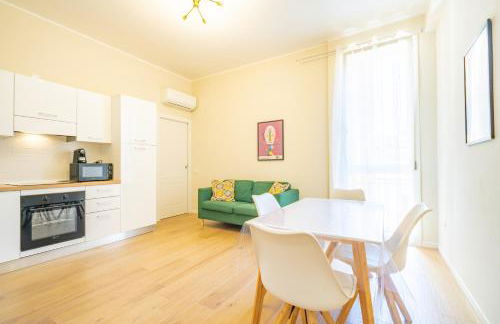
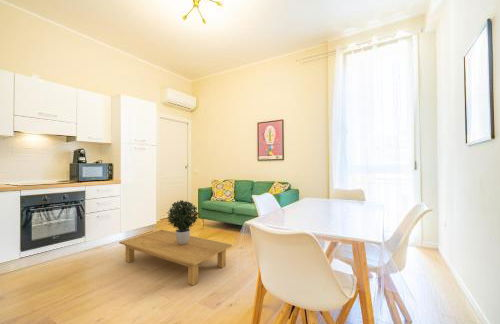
+ potted plant (182, 221)
+ coffee table (174, 253)
